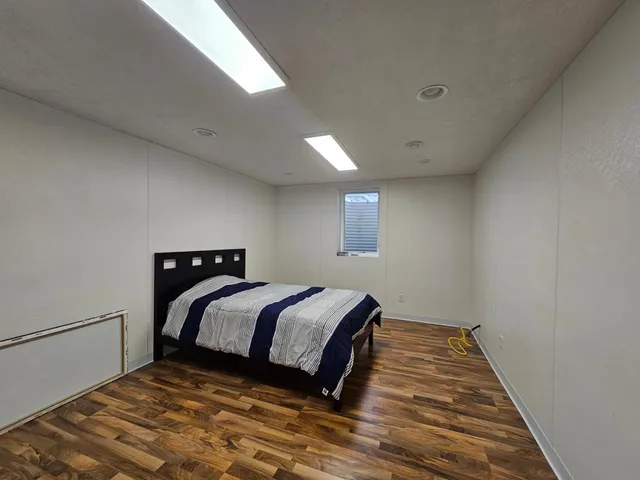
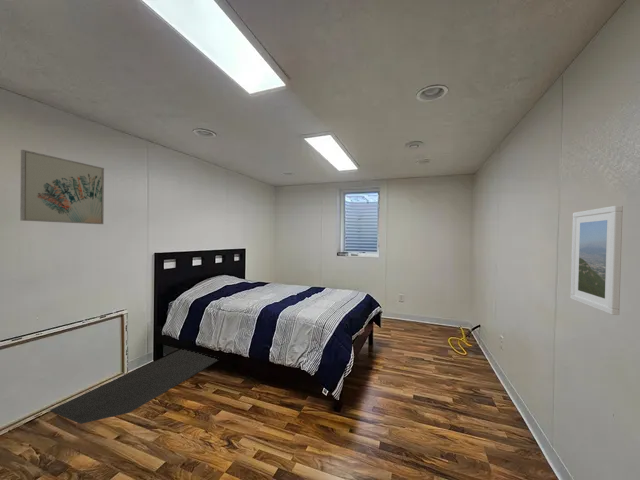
+ wall art (66, 191)
+ mat (151, 379)
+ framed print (593, 257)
